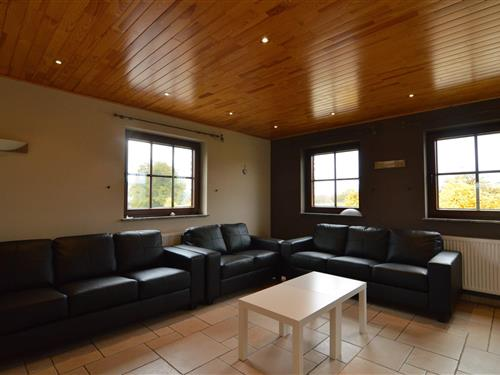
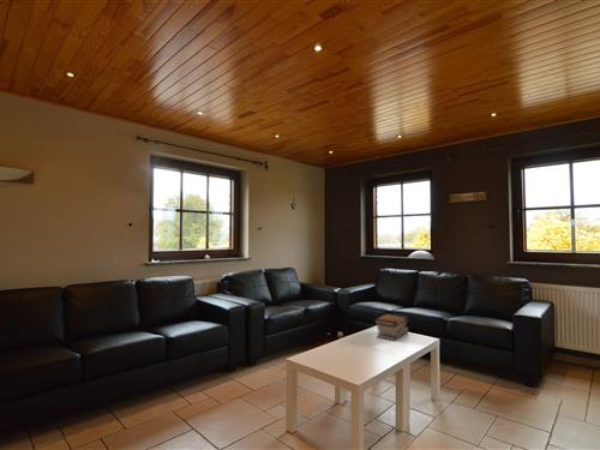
+ book stack (391, 326)
